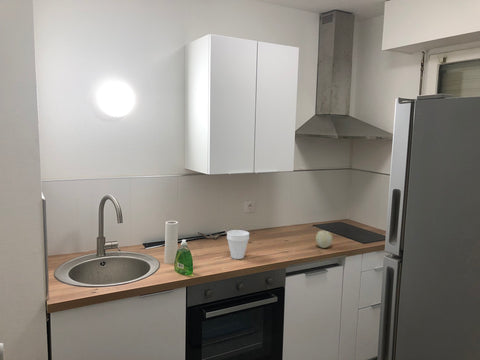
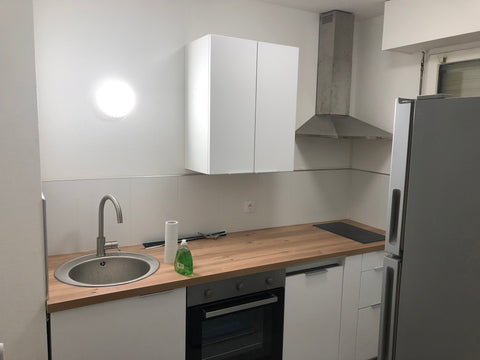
- fruit (323, 239)
- cup (237, 244)
